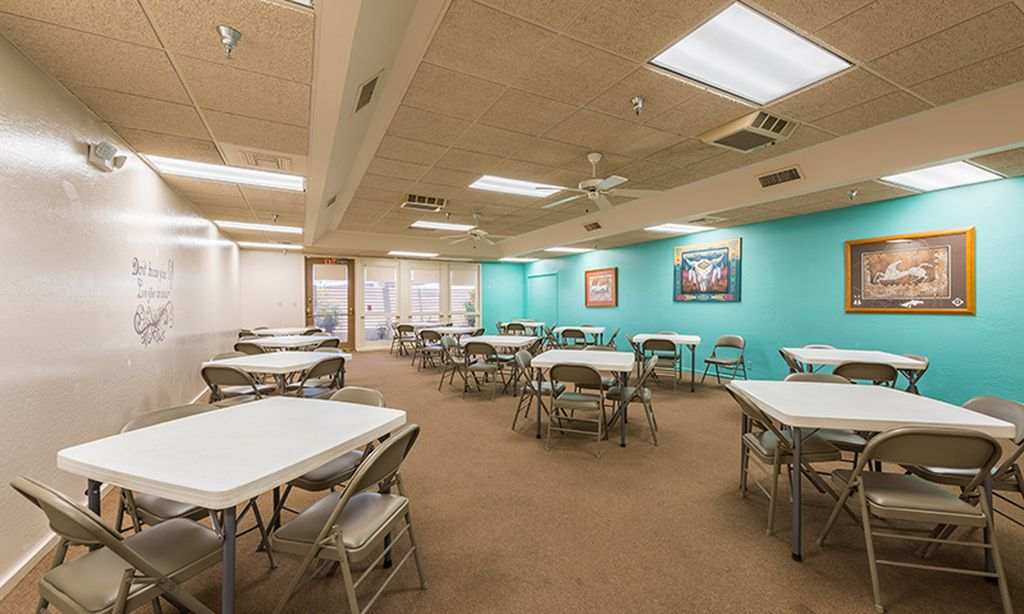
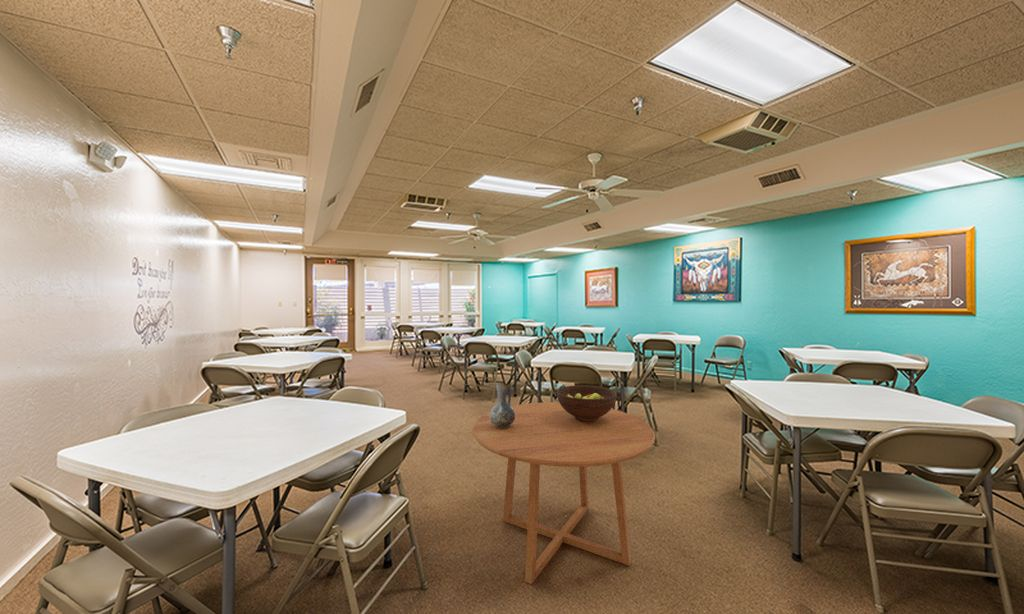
+ fruit bowl (586, 404)
+ dining table (561, 466)
+ pitcher (502, 403)
